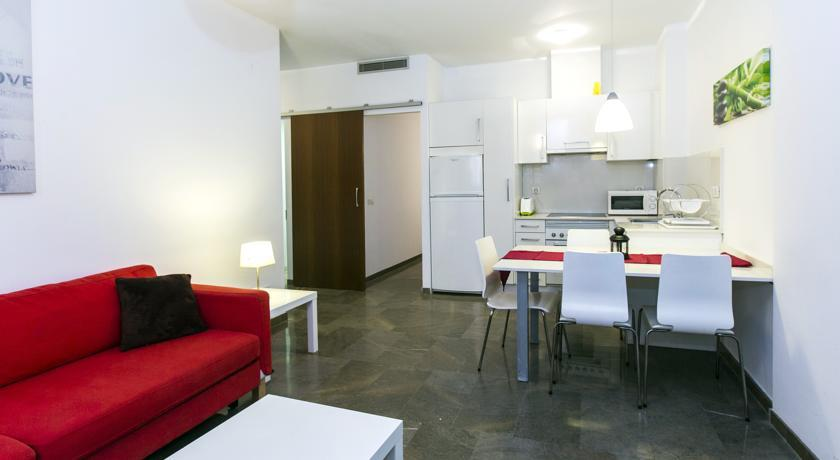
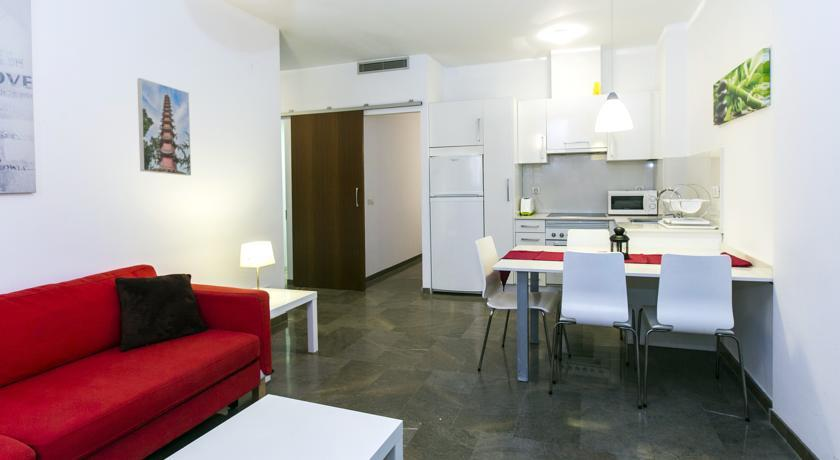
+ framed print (165, 129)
